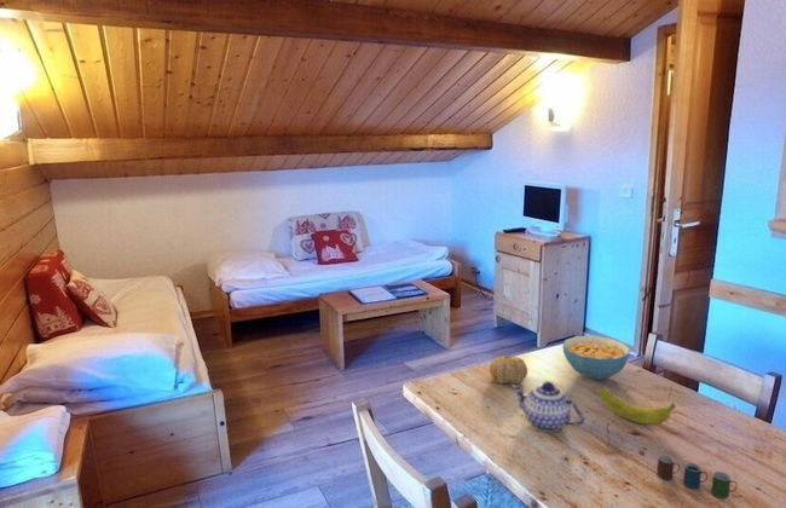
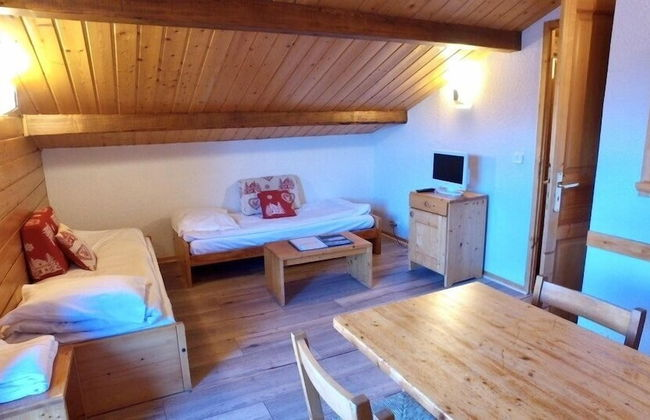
- cup (695, 471)
- fruit (508, 368)
- cereal bowl (595, 360)
- banana (635, 408)
- teapot (547, 403)
